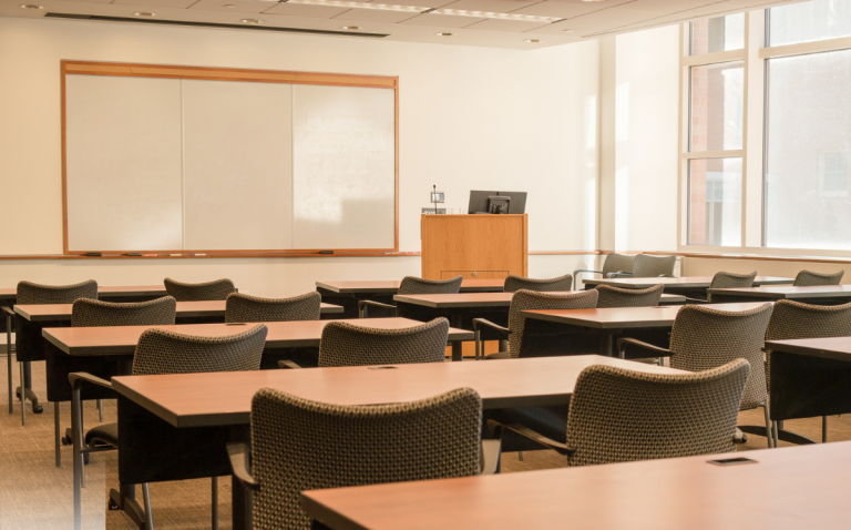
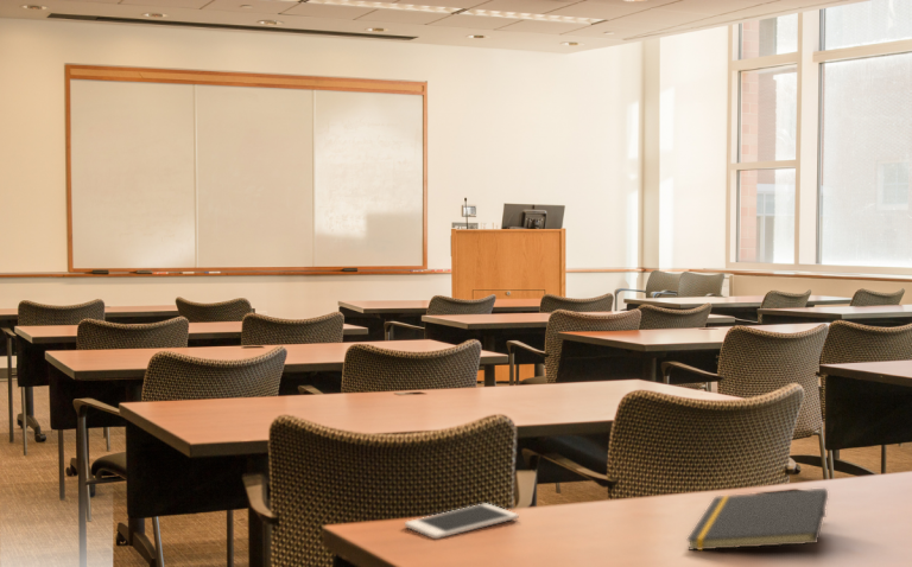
+ notepad (760, 517)
+ cell phone (462, 520)
